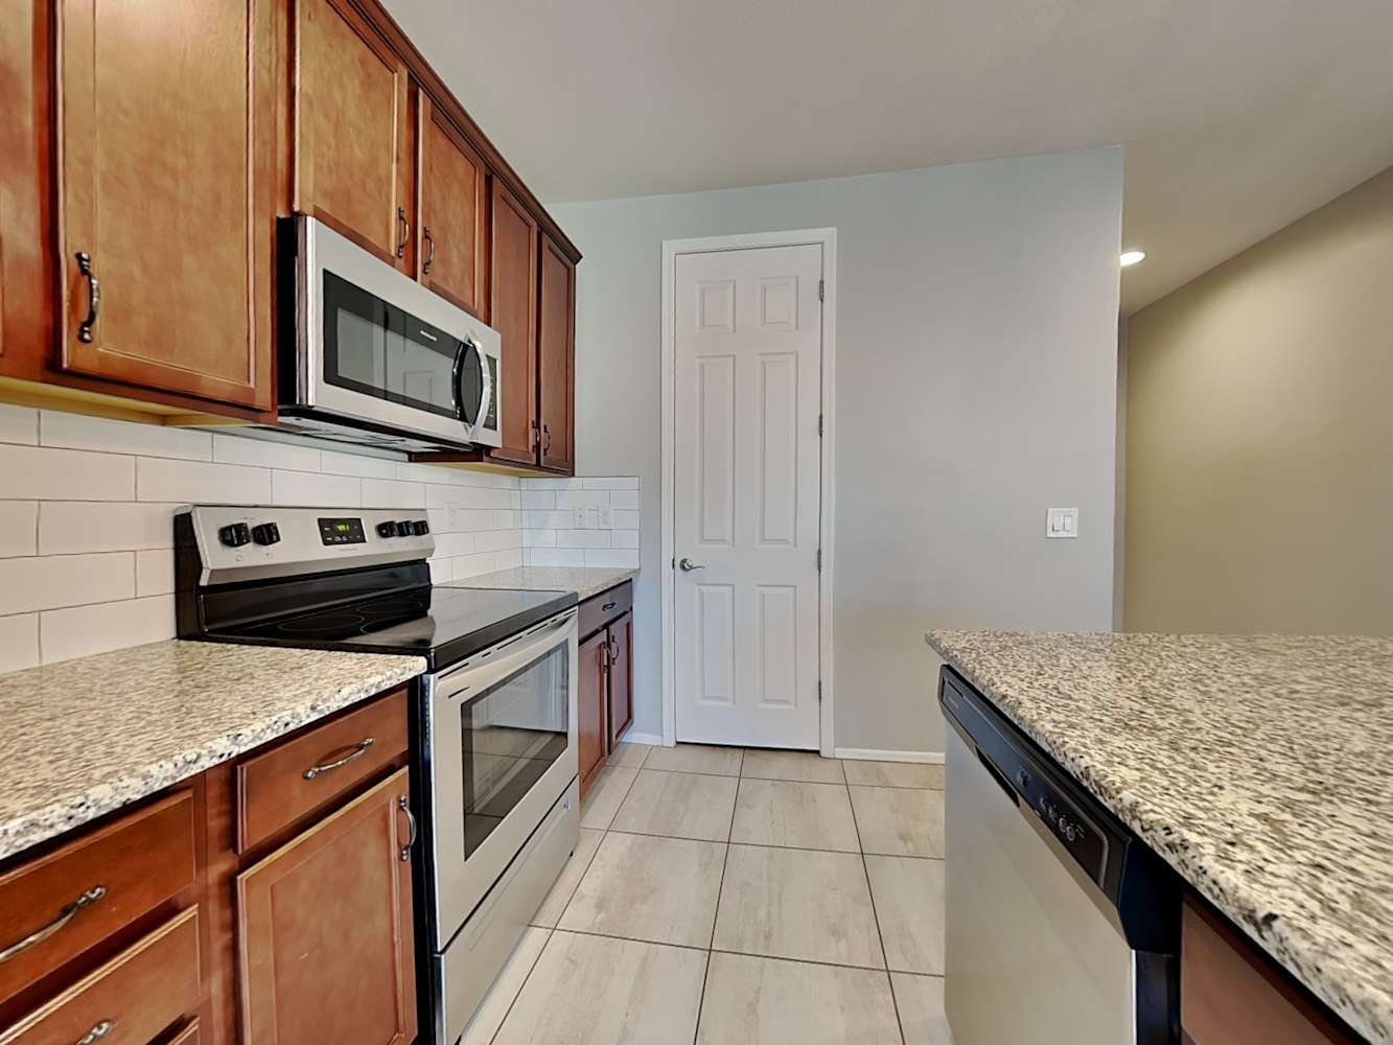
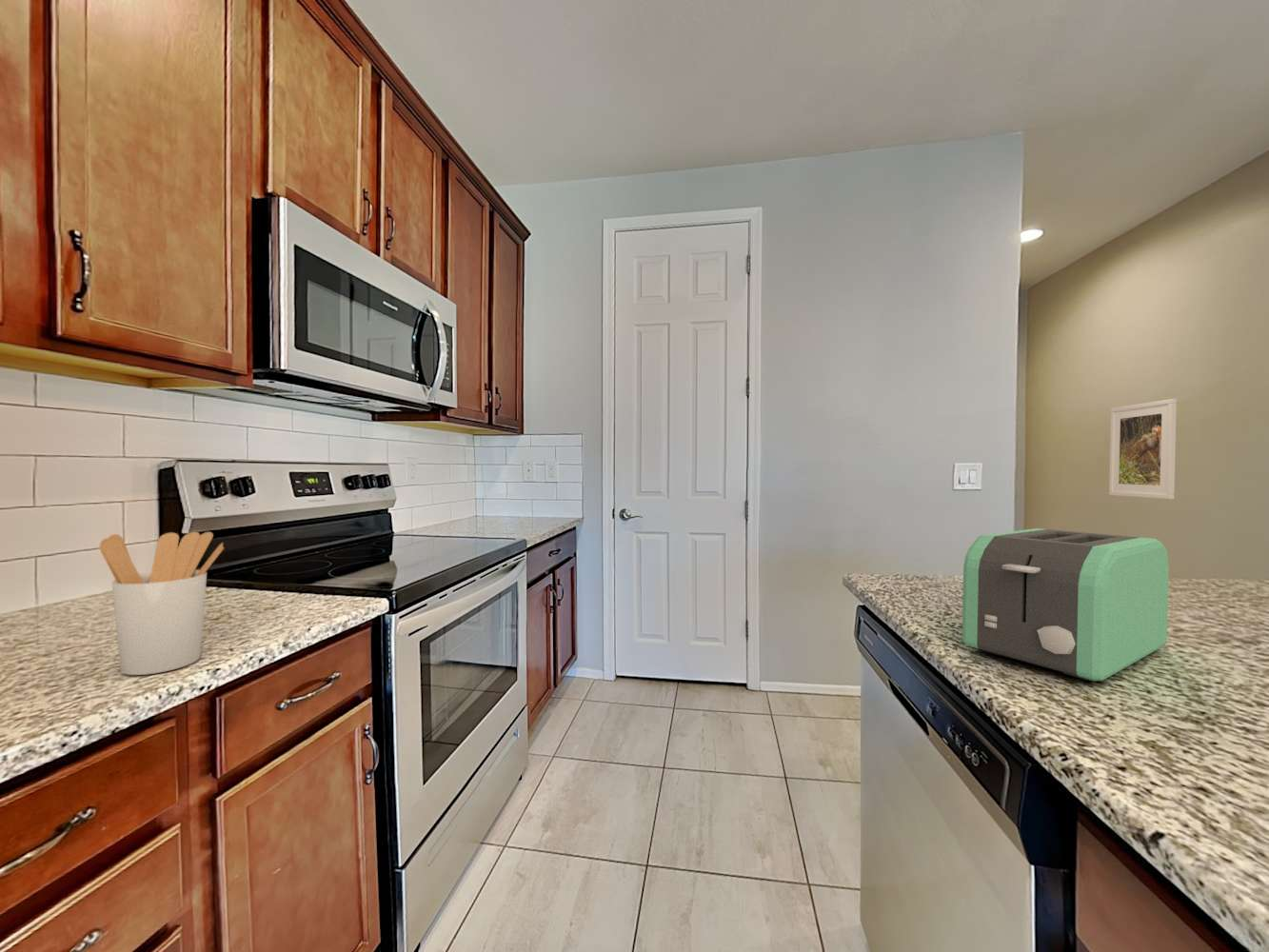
+ toaster (1065, 593)
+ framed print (1140, 450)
+ utensil holder (169, 594)
